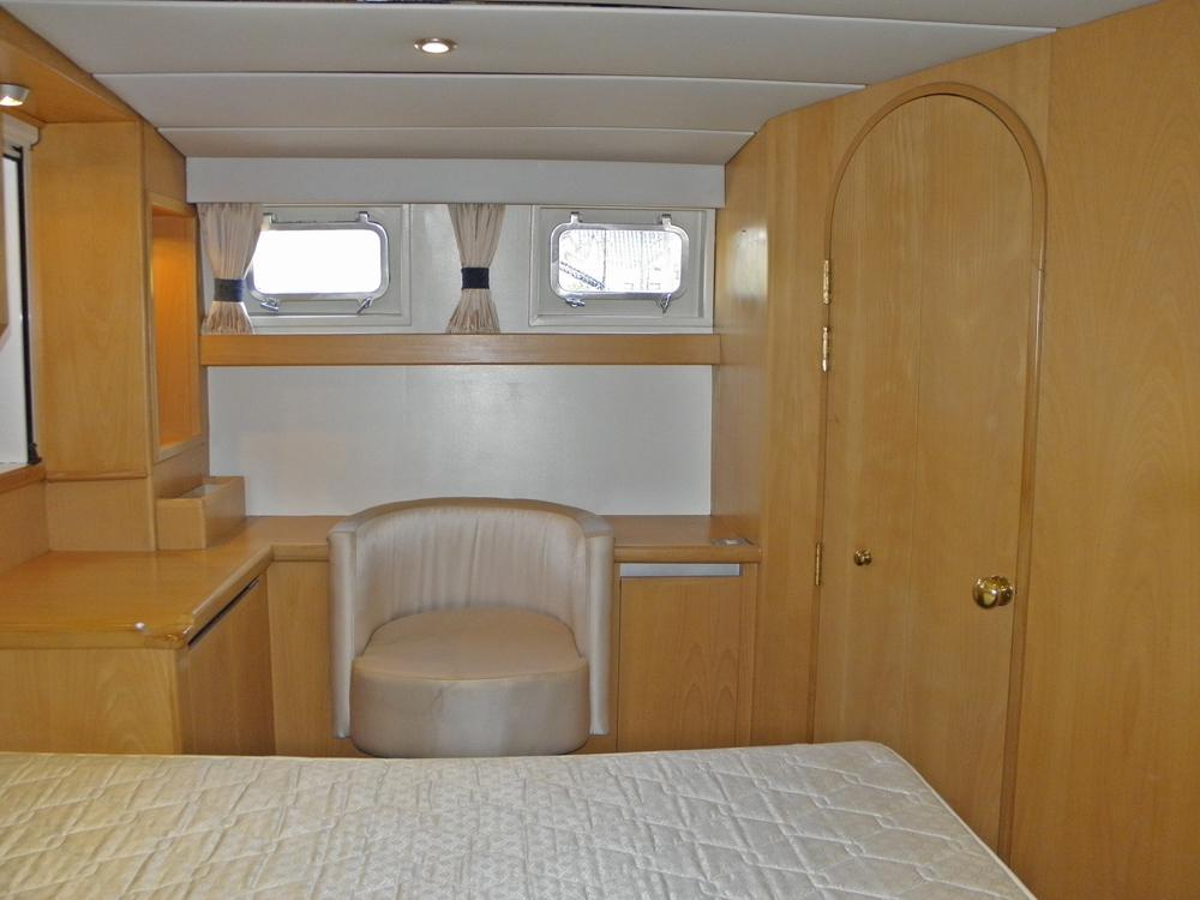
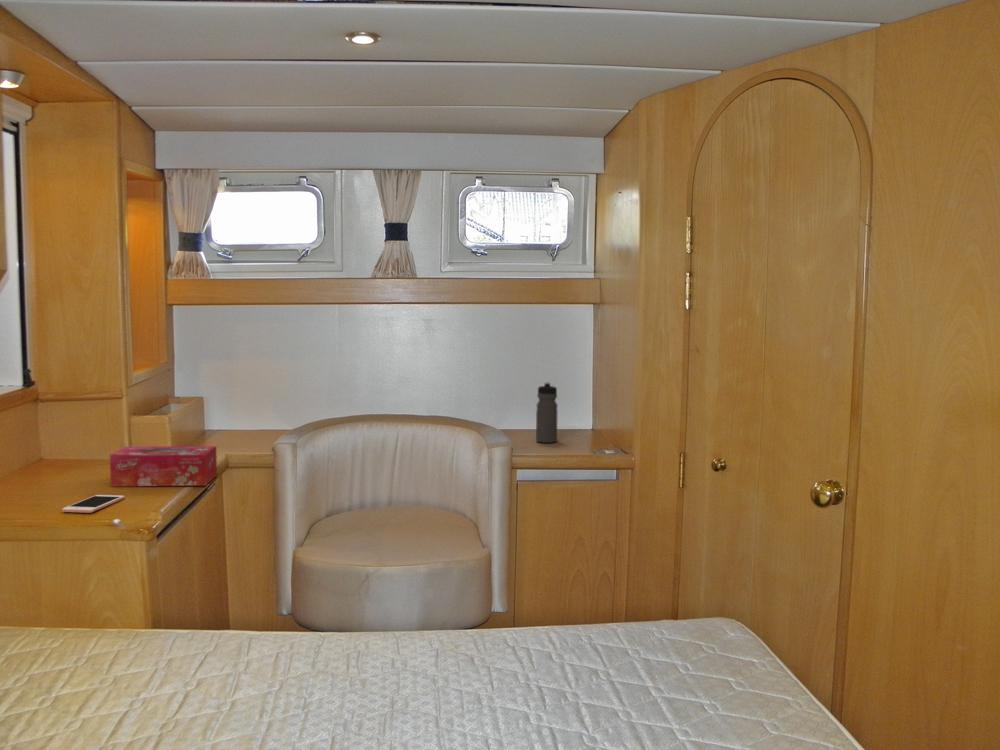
+ tissue box (165, 465)
+ water bottle (546, 411)
+ cell phone (94, 503)
